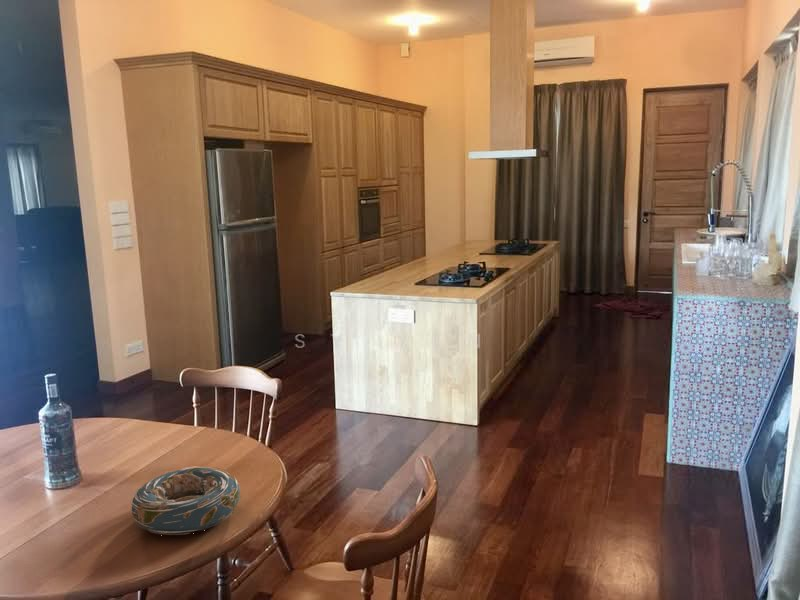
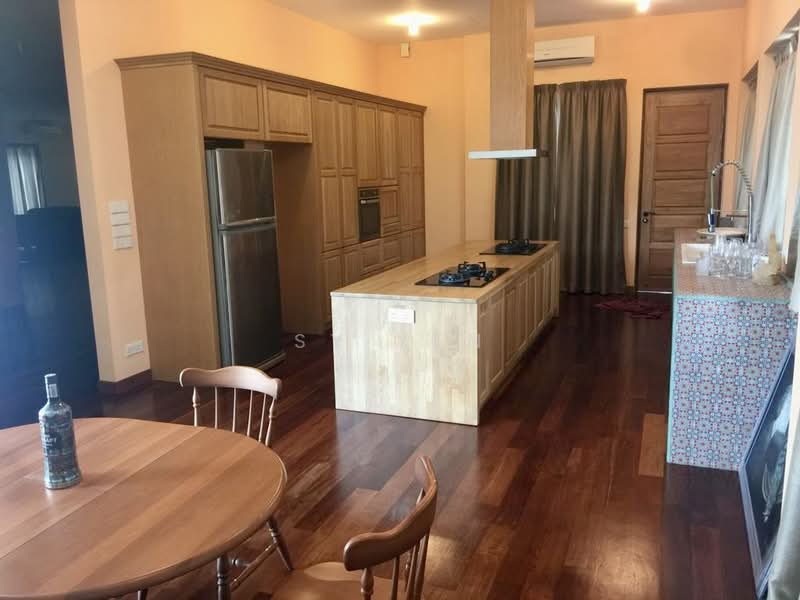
- decorative bowl (187, 497)
